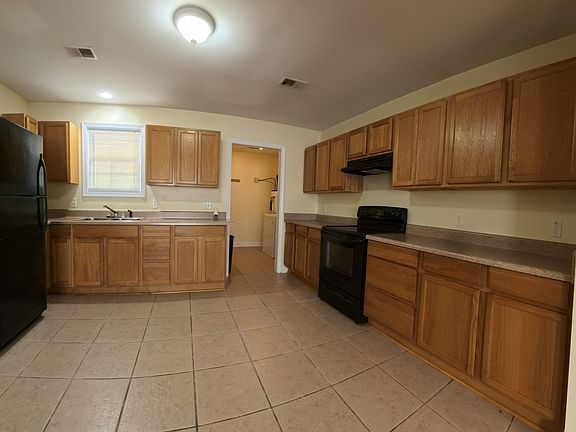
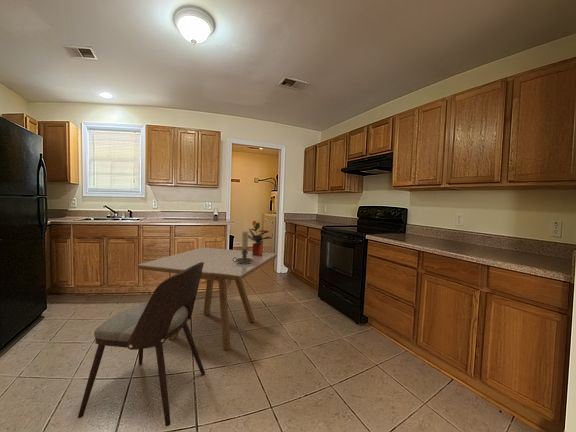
+ dining chair (154, 327)
+ potted plant (257, 238)
+ candle holder (243, 246)
+ dining table (219, 294)
